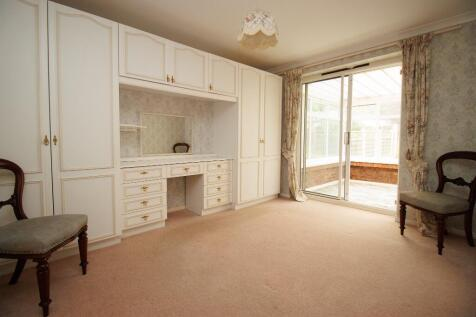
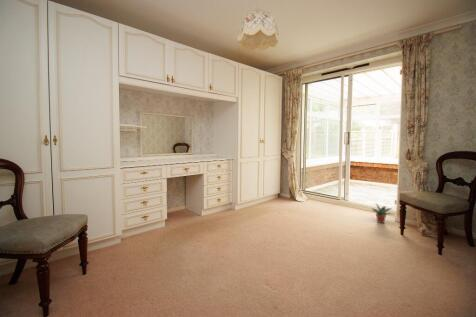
+ potted plant (381, 213)
